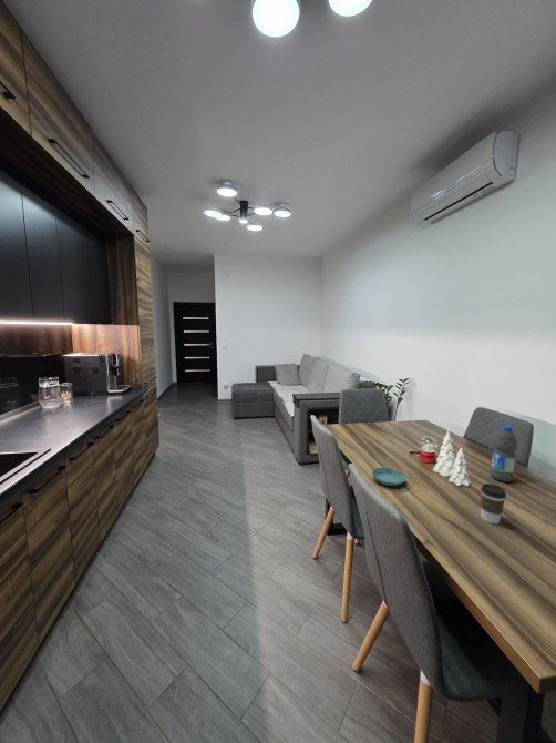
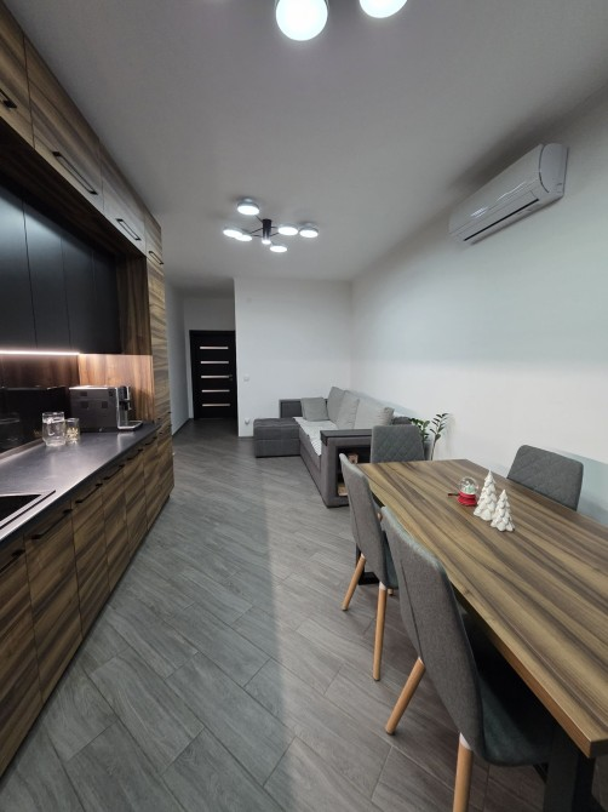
- water bottle (504, 452)
- saucer (388, 477)
- coffee cup (492, 503)
